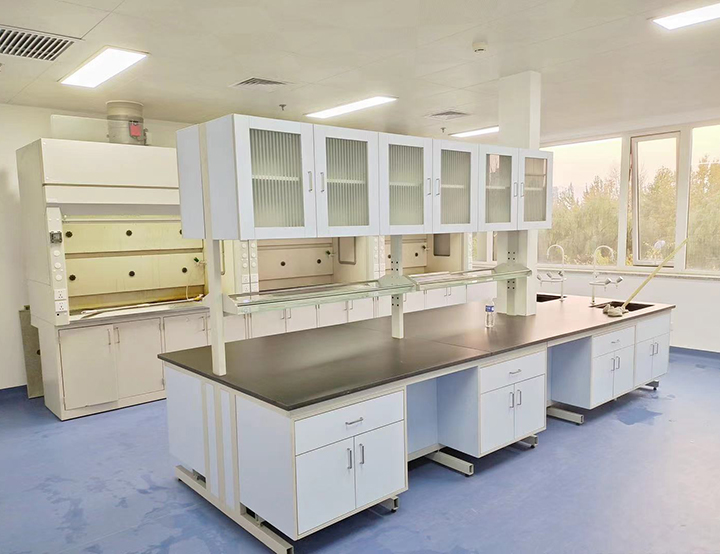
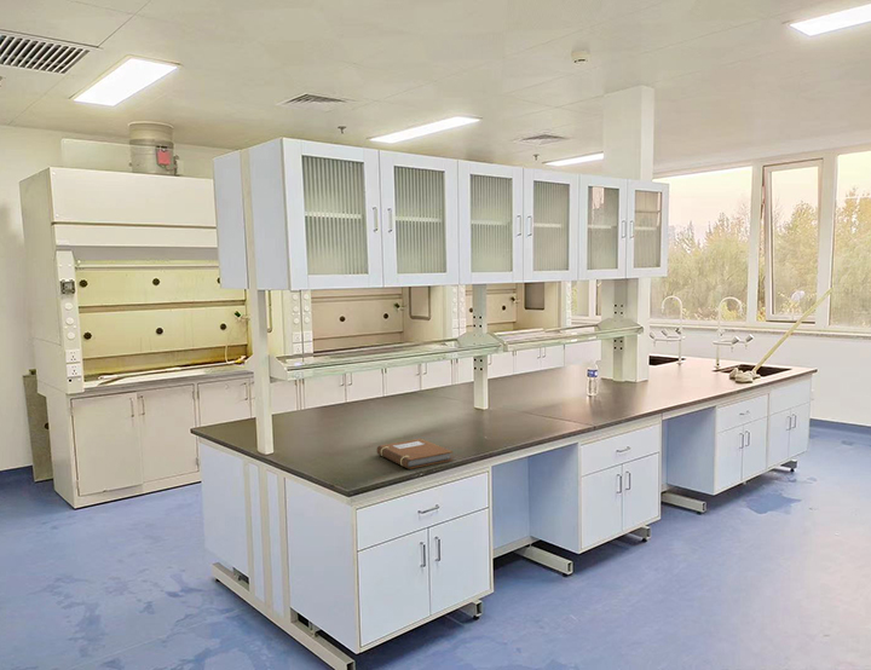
+ notebook (413, 452)
